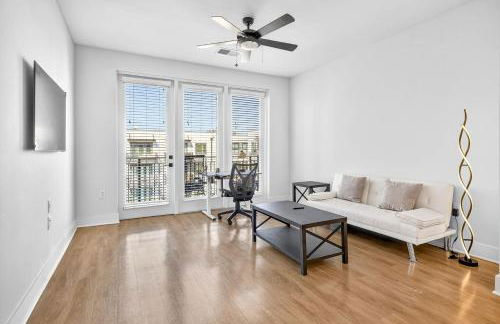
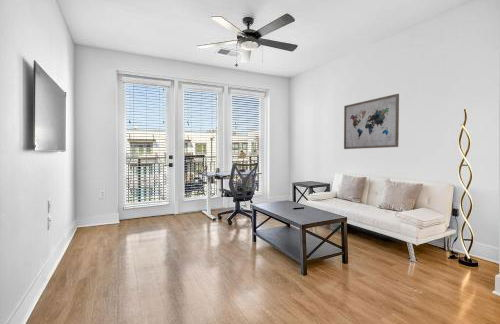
+ wall art (368, 124)
